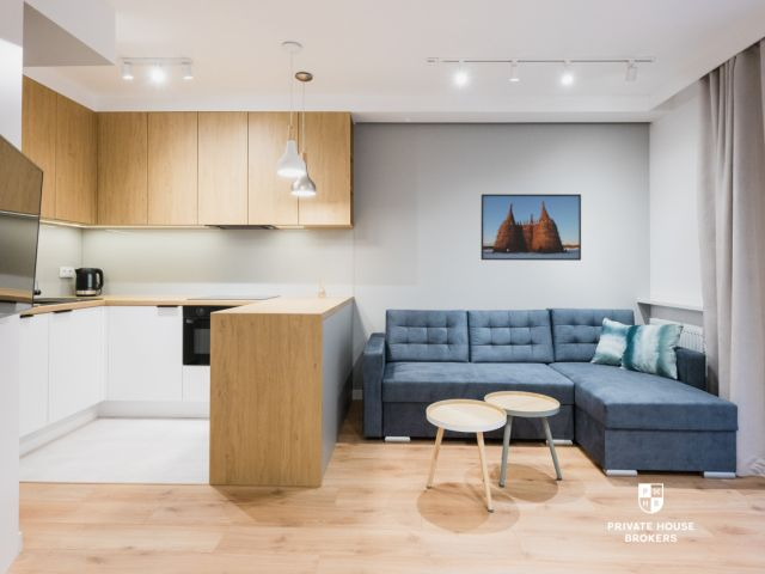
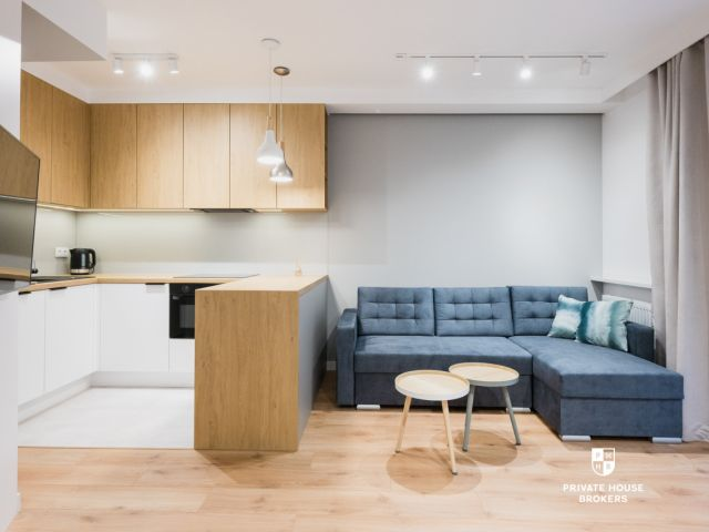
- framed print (531, 227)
